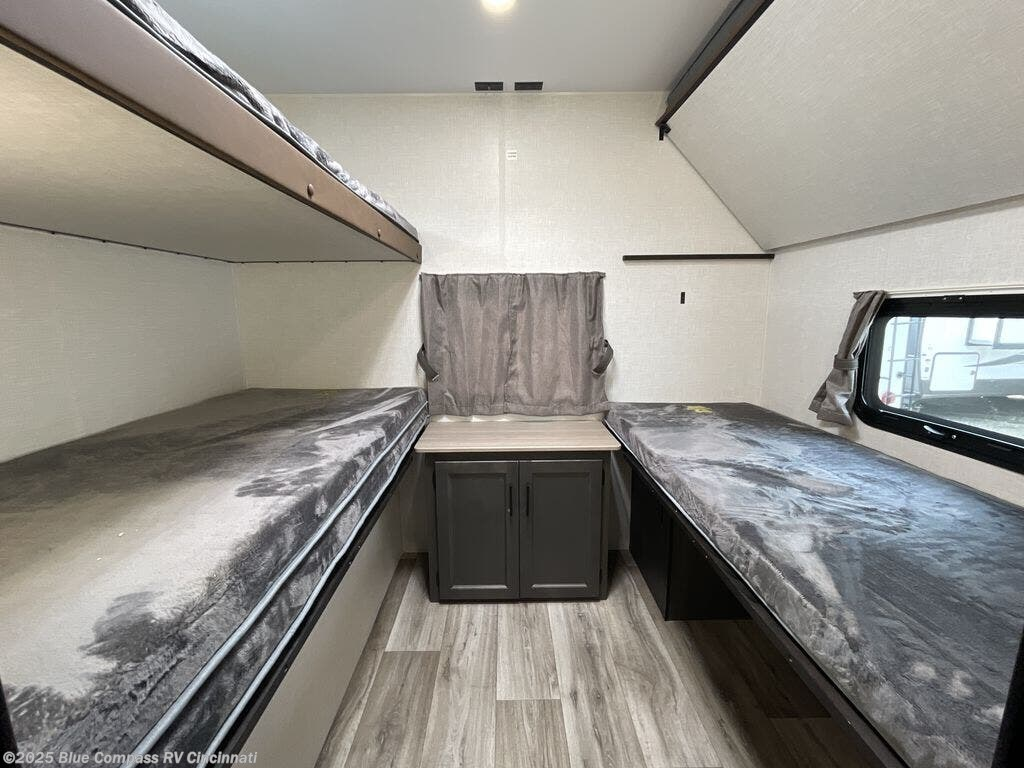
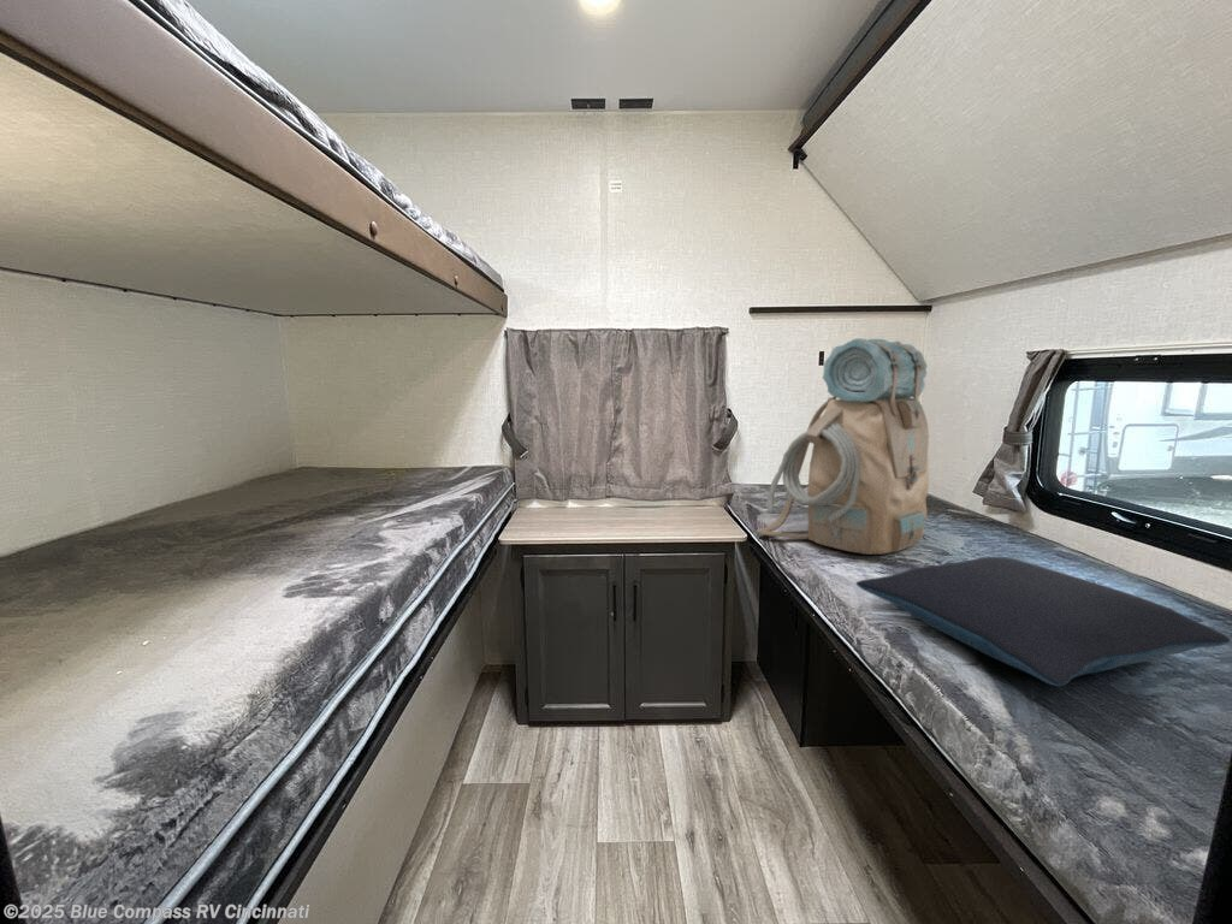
+ backpack (853, 440)
+ pillow (1017, 608)
